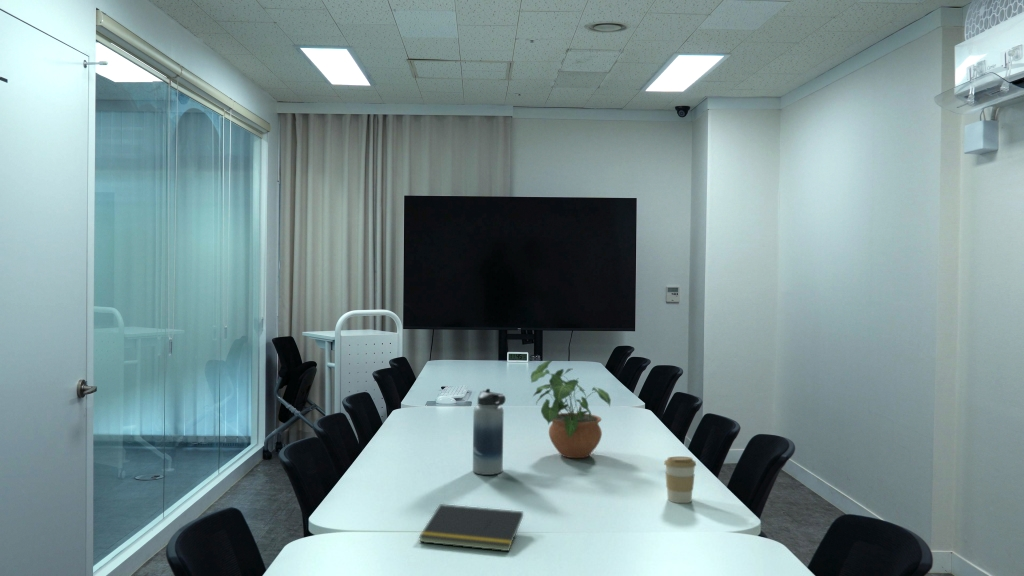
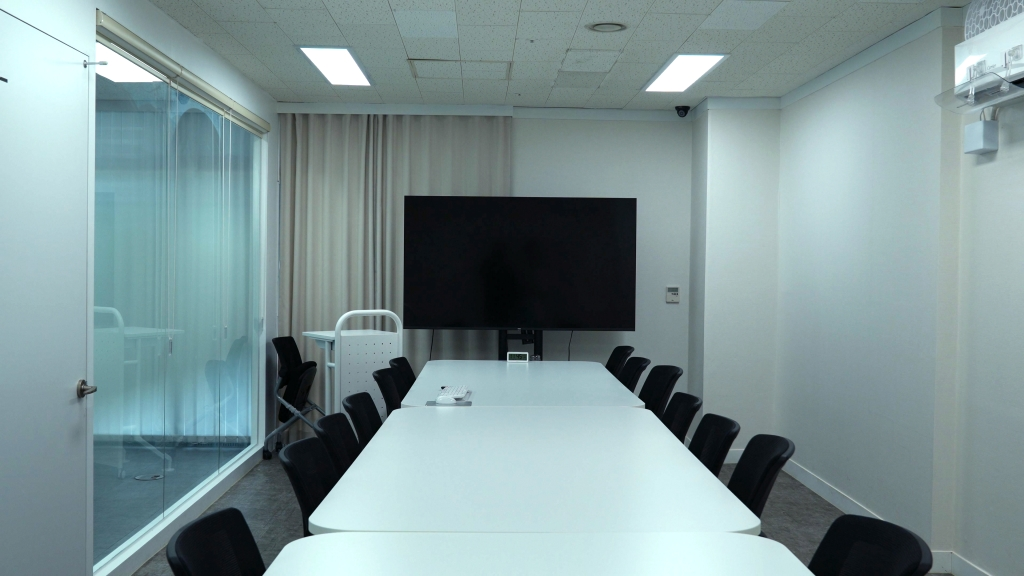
- notepad (472, 526)
- water bottle (489, 430)
- potted plant (564, 407)
- coffee cup (679, 478)
